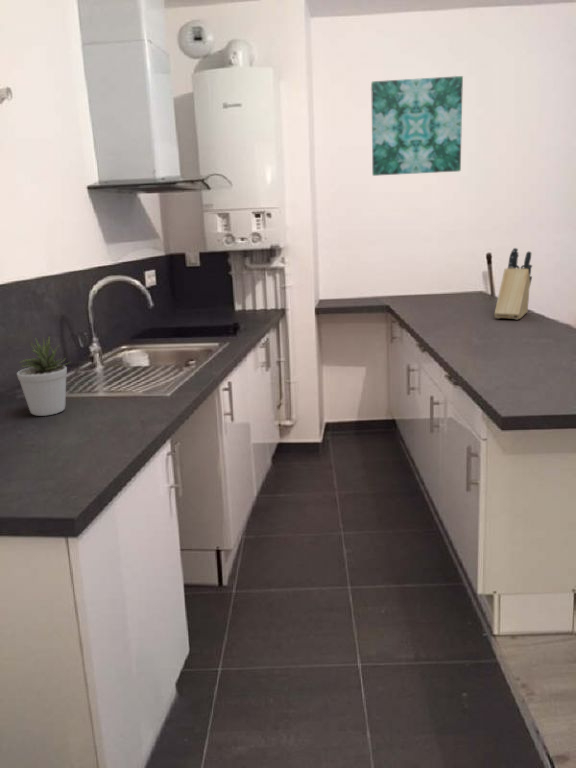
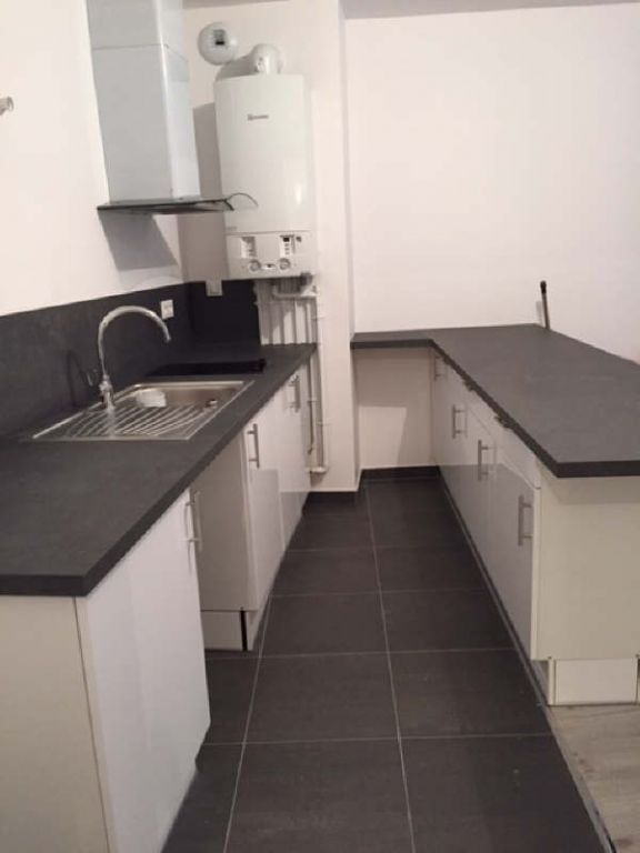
- potted plant (45, 375)
- knife block (515, 282)
- wall art (416, 127)
